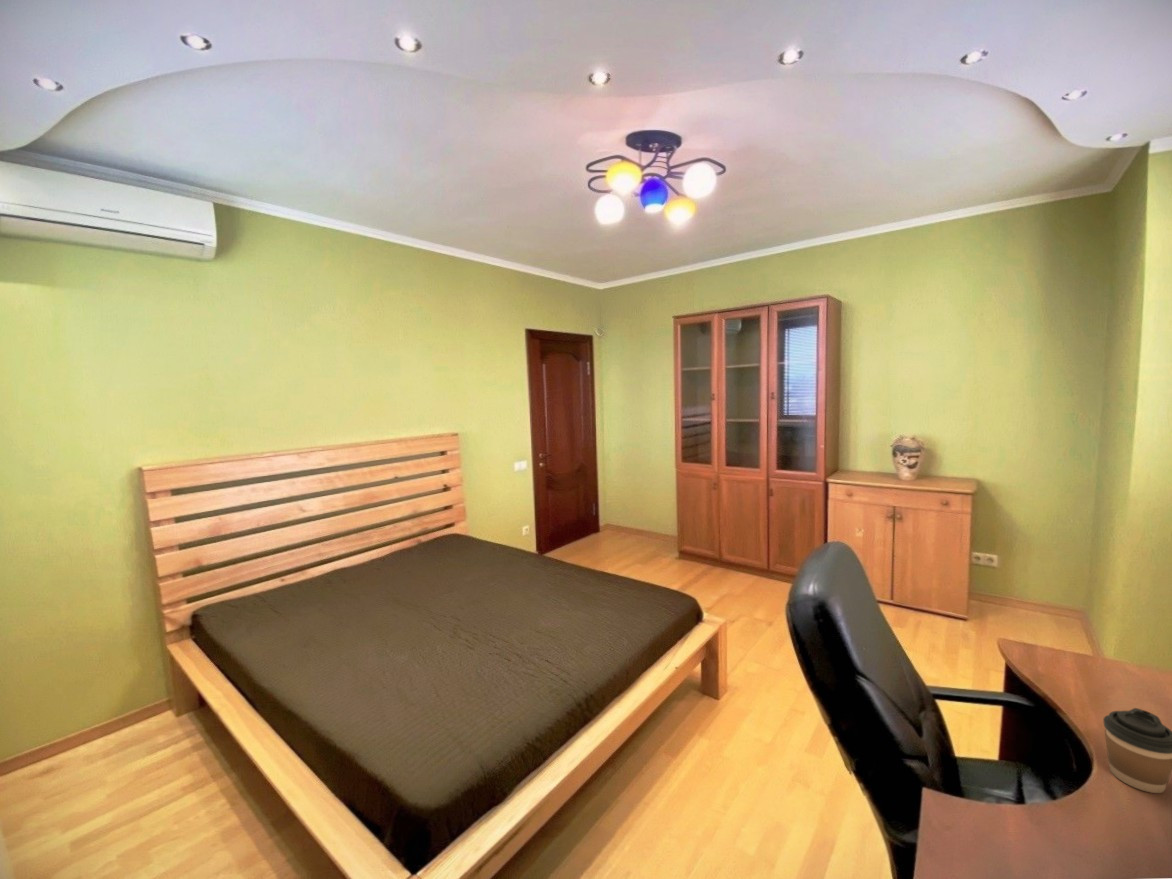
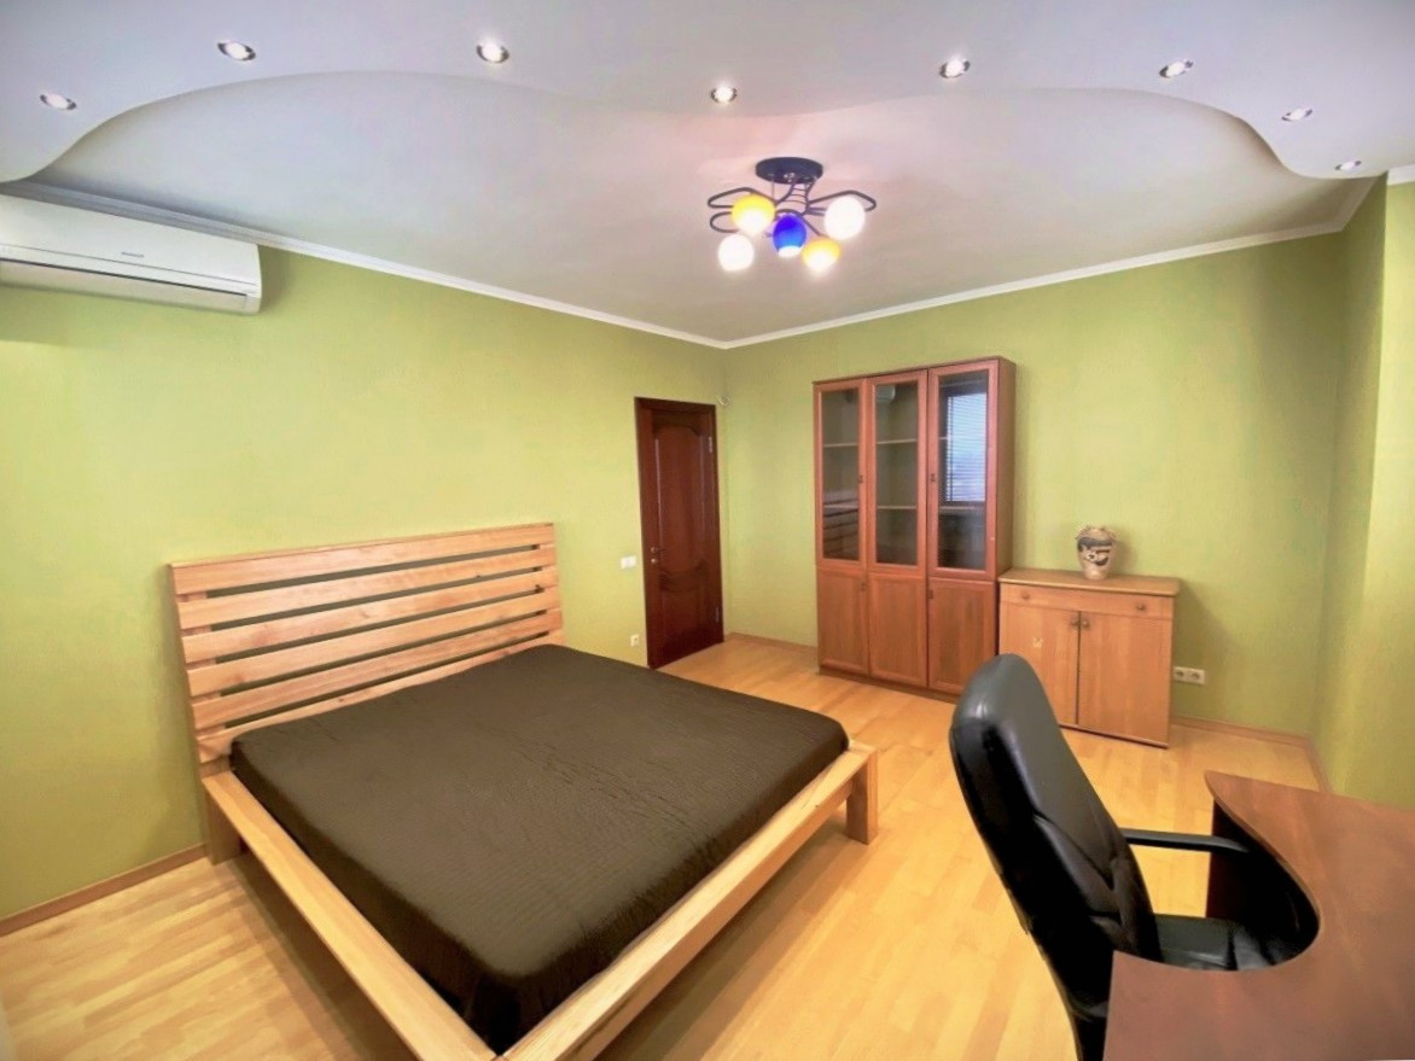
- coffee cup (1138, 747)
